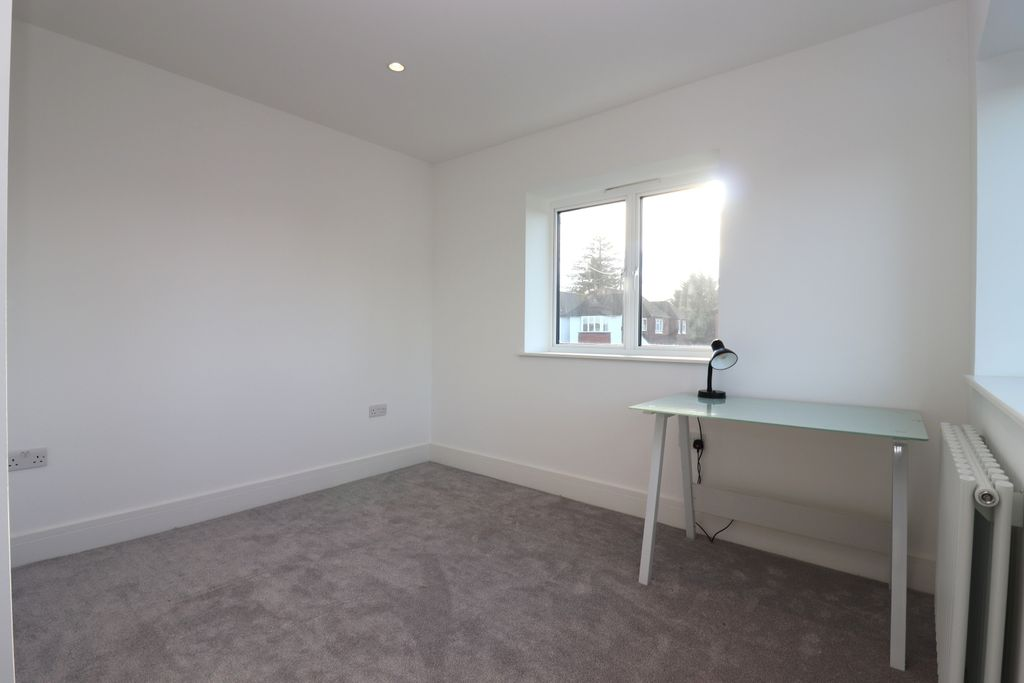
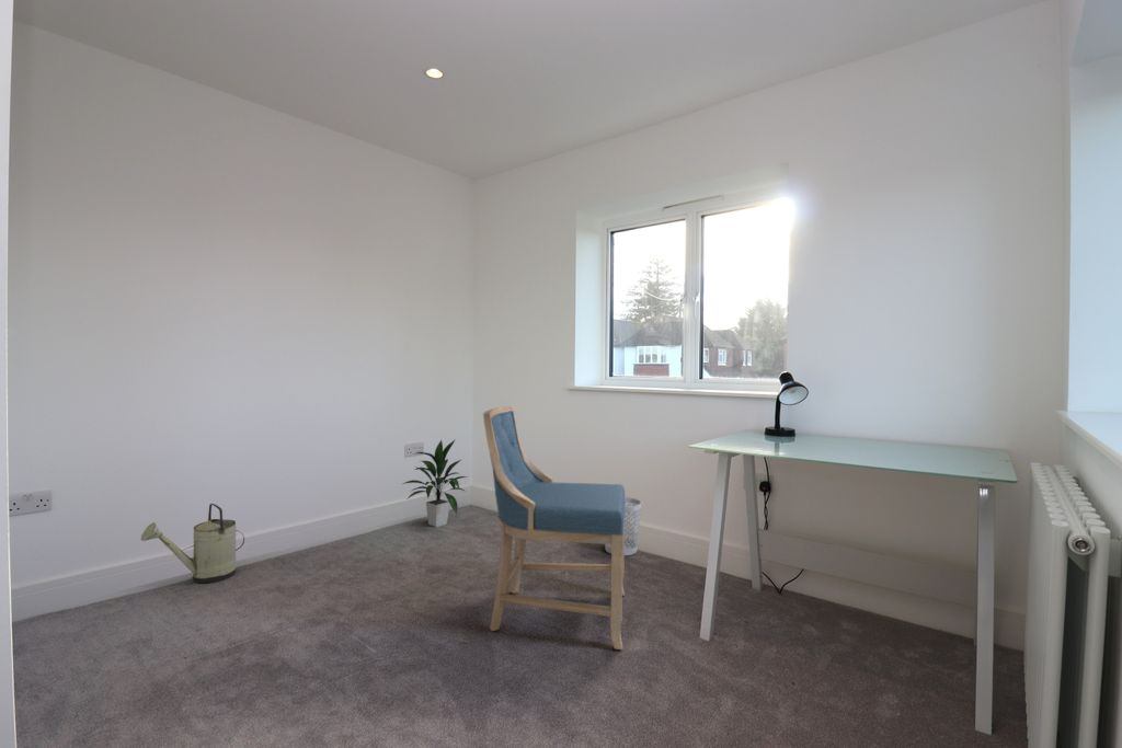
+ watering can (195, 544)
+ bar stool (556, 511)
+ indoor plant (437, 483)
+ wastebasket (625, 526)
